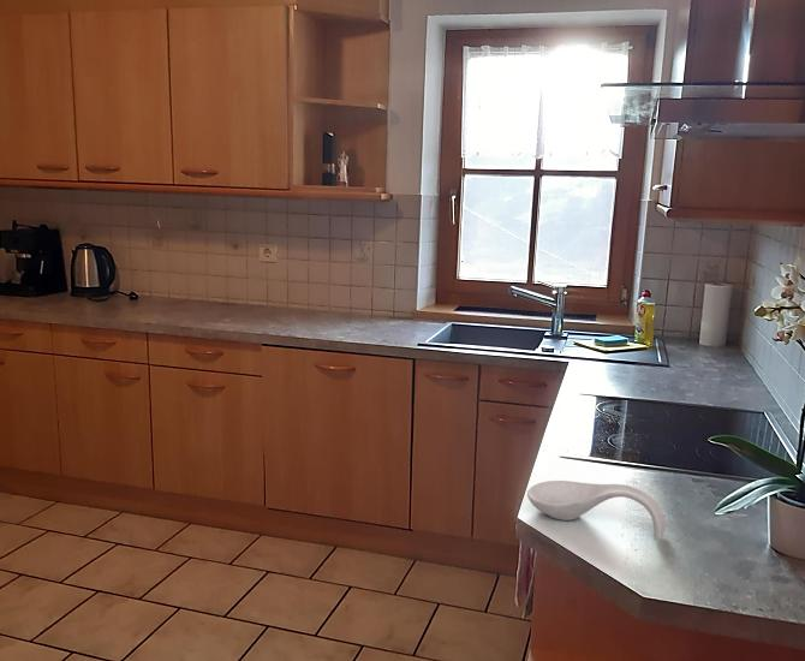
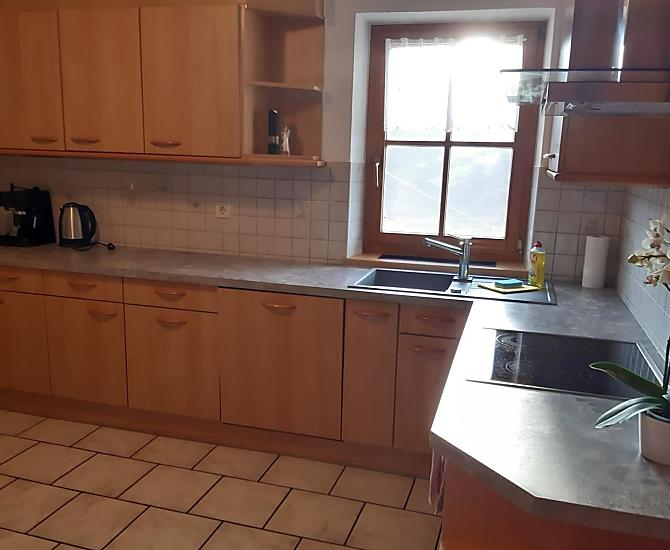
- spoon rest (594, 500)
